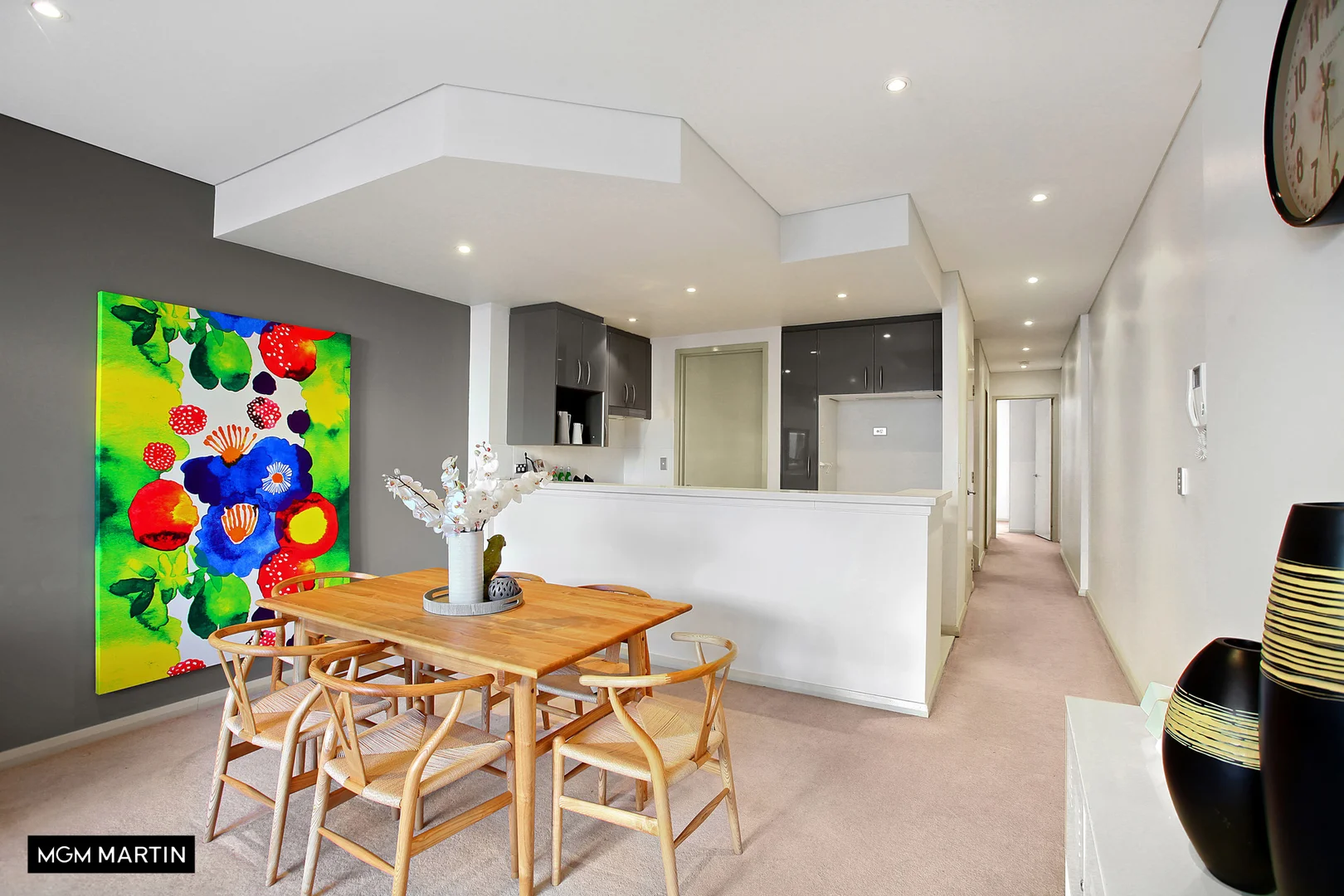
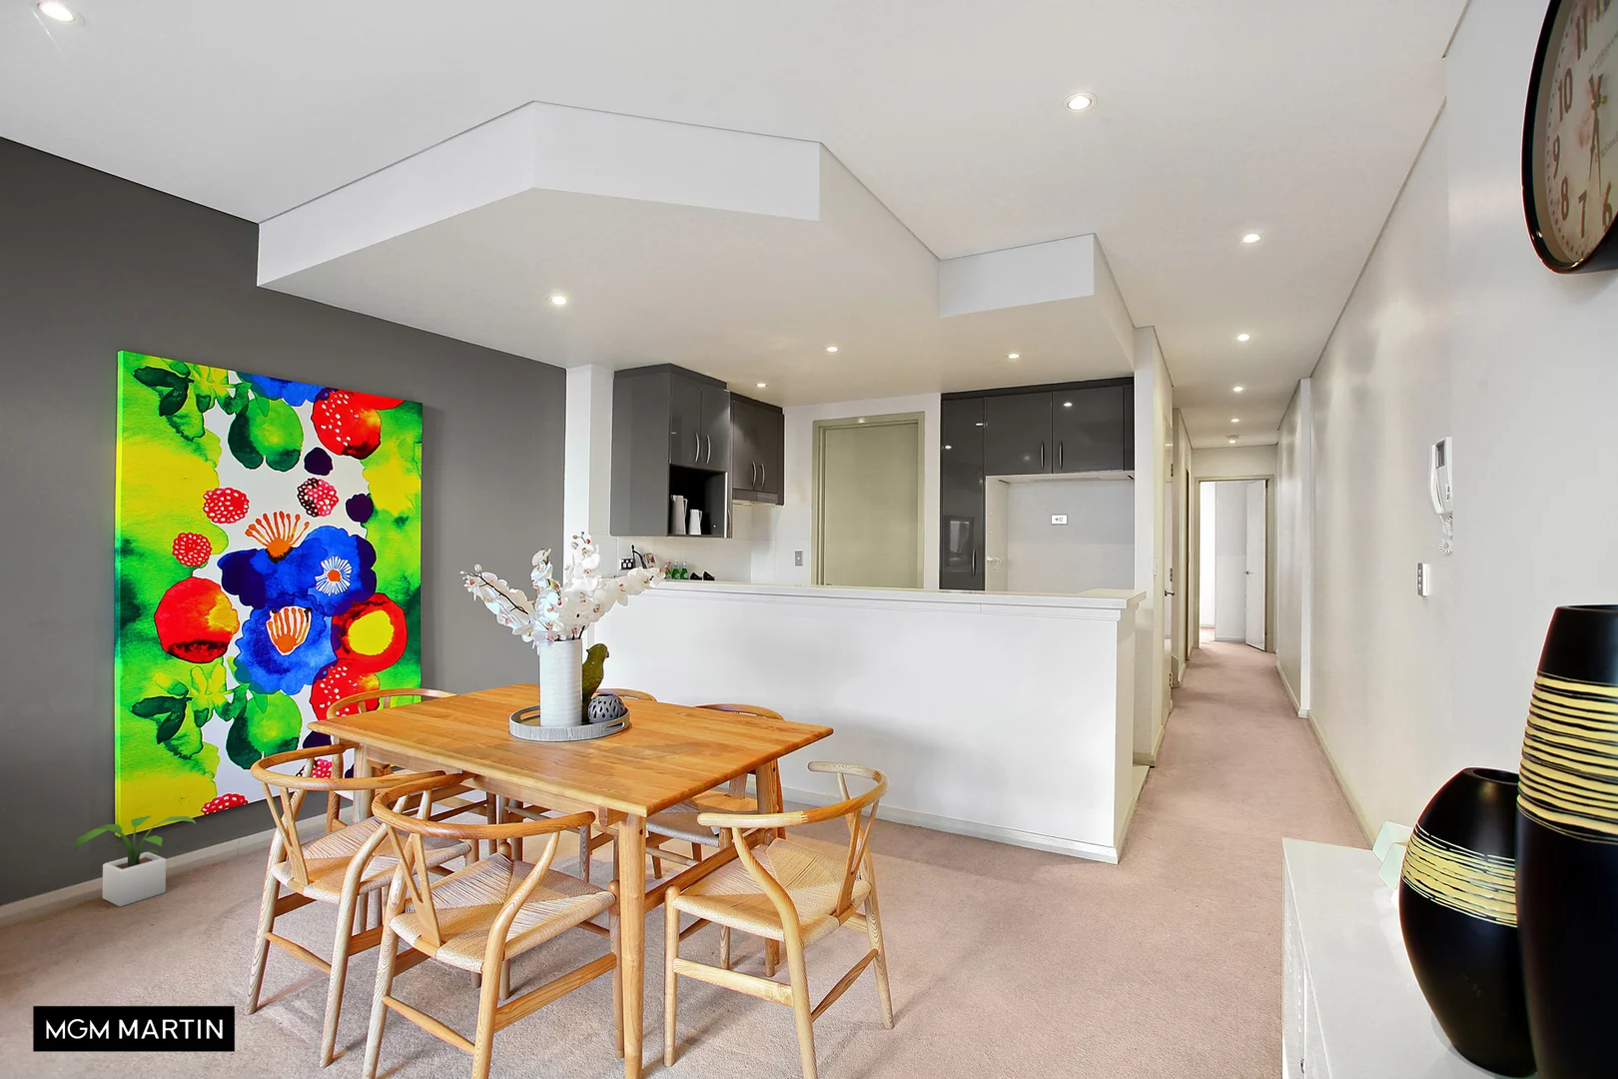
+ potted plant (126, 857)
